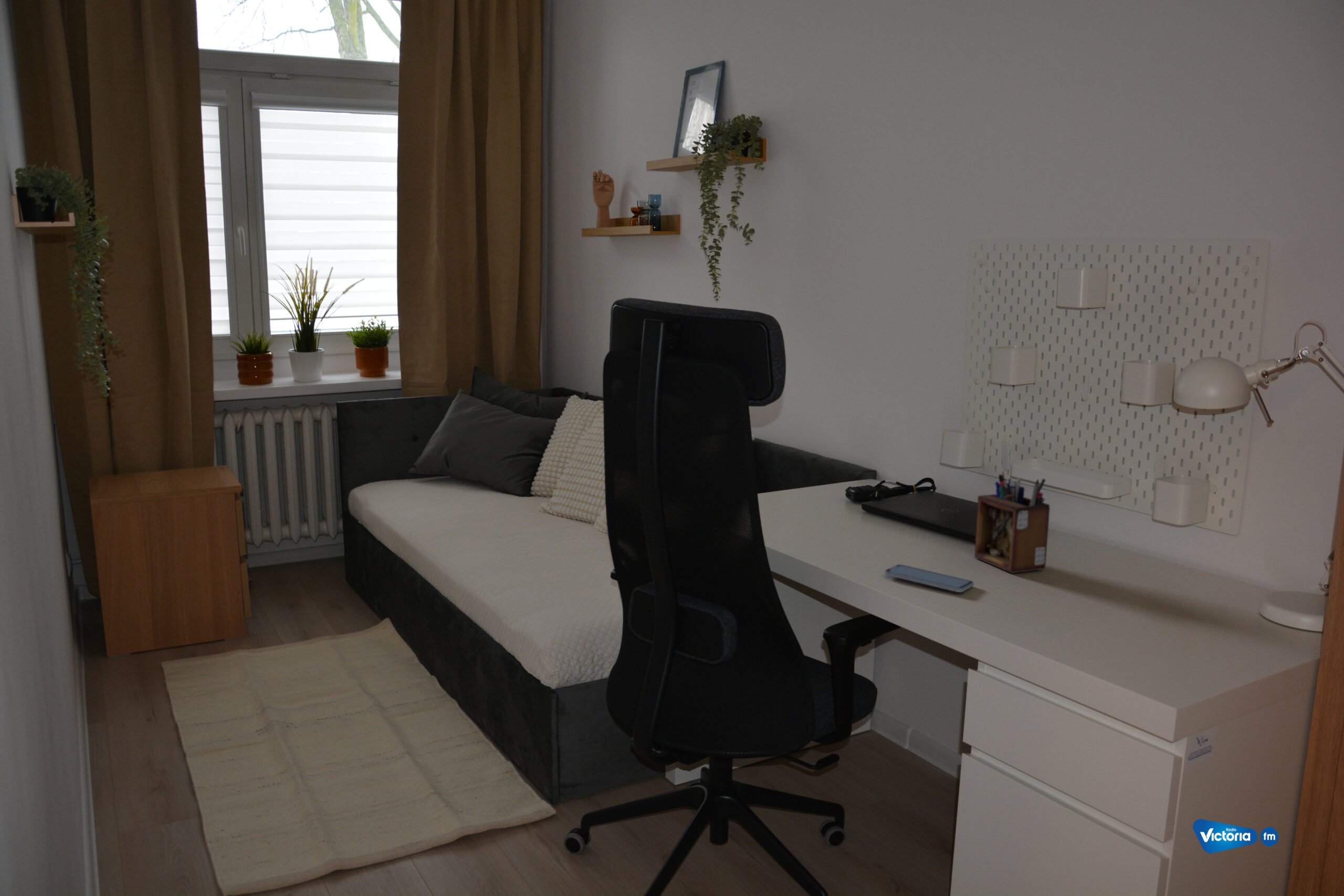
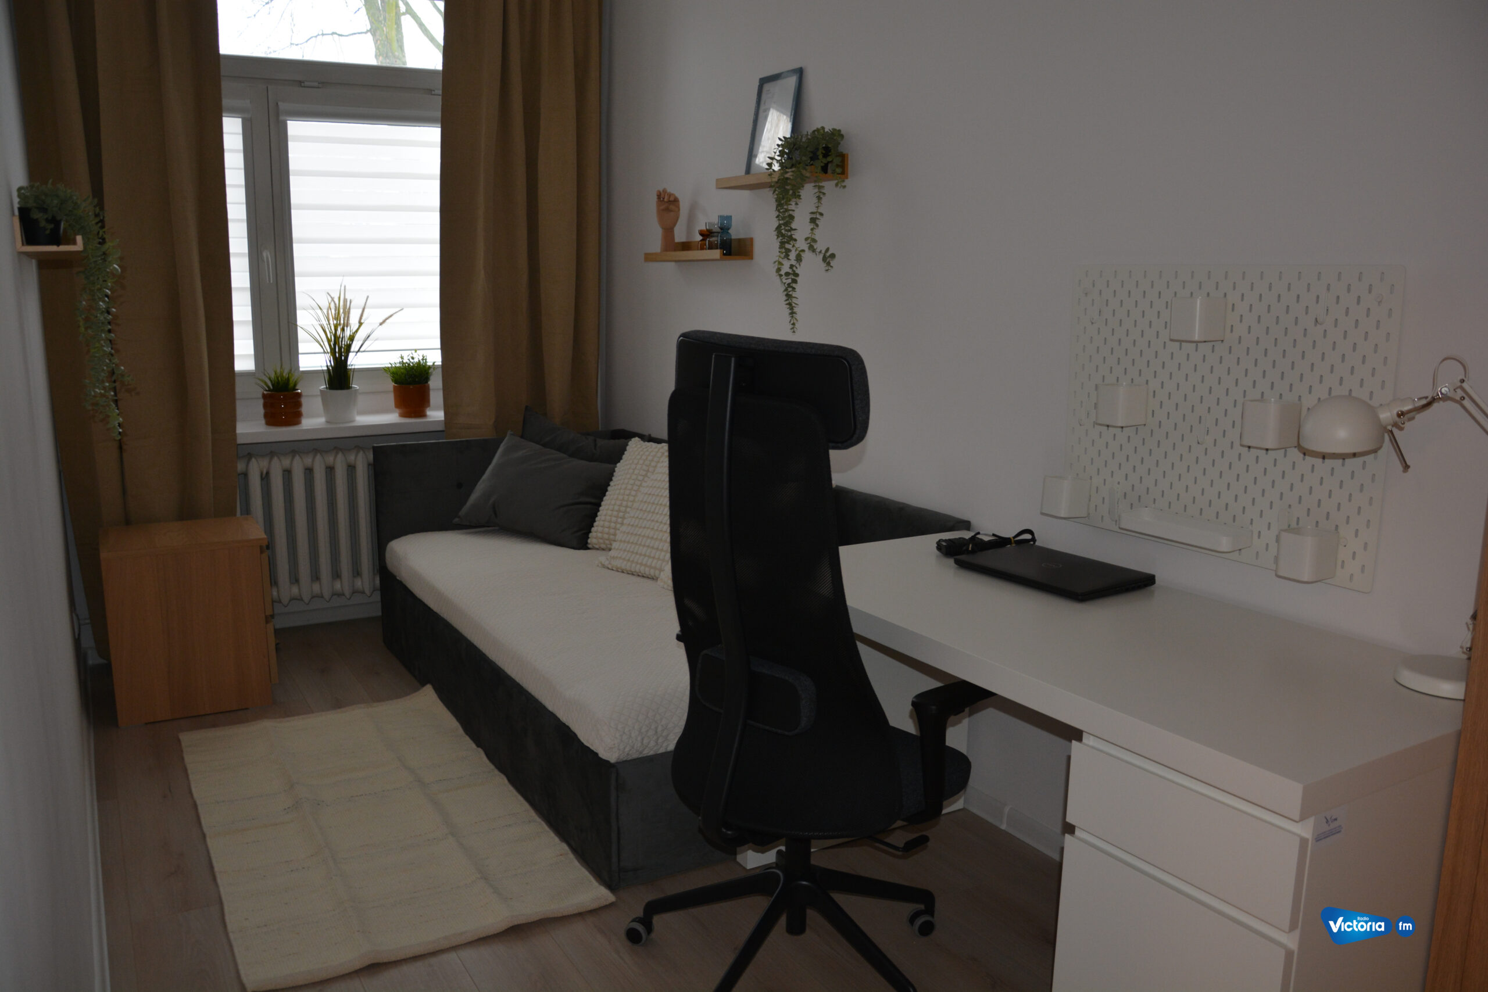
- desk organizer (1012, 520)
- smartphone (929, 577)
